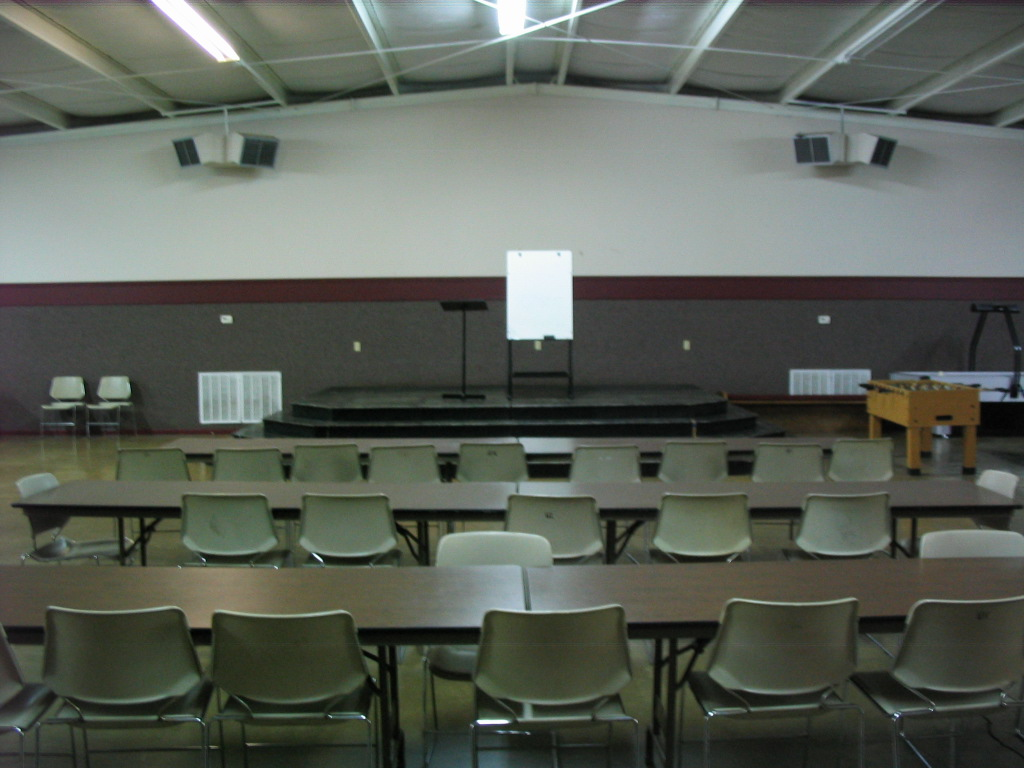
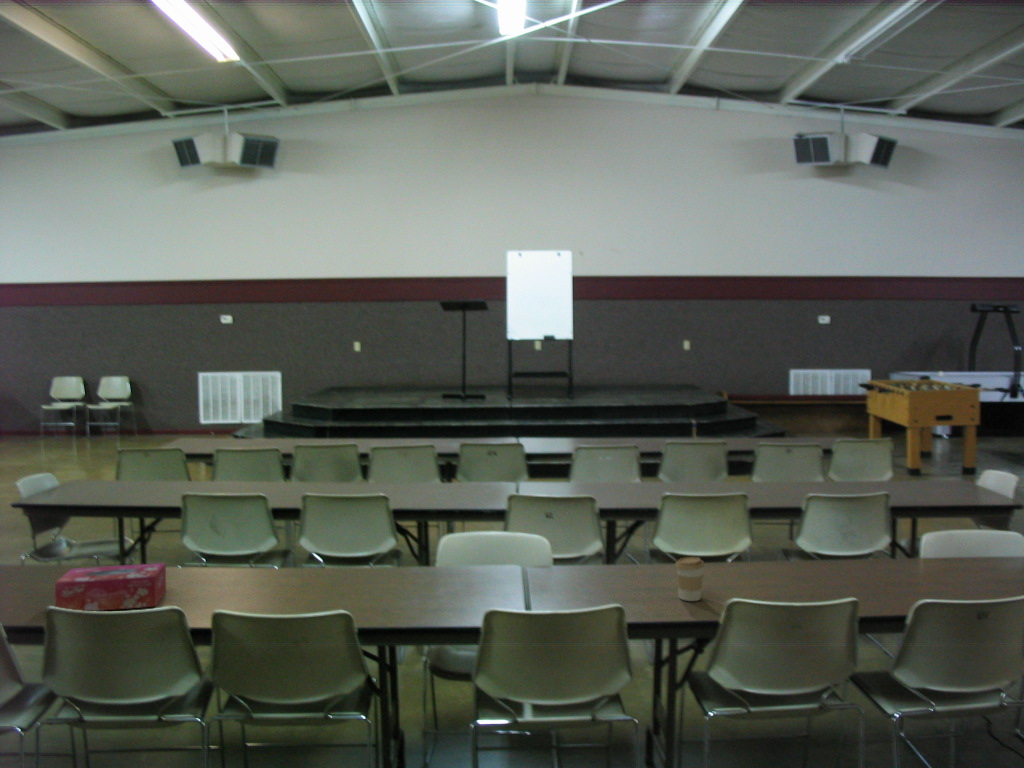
+ tissue box (113, 587)
+ coffee cup (689, 578)
